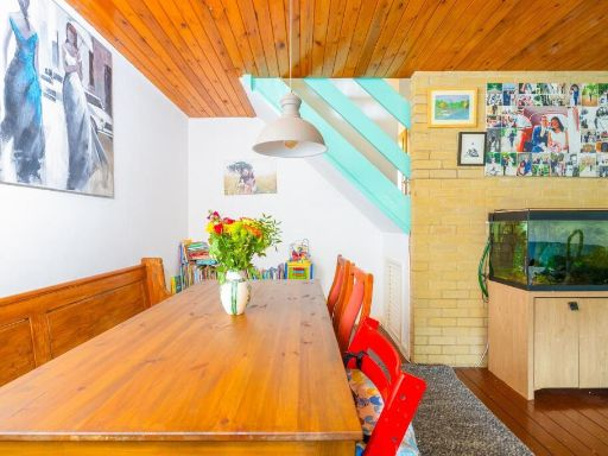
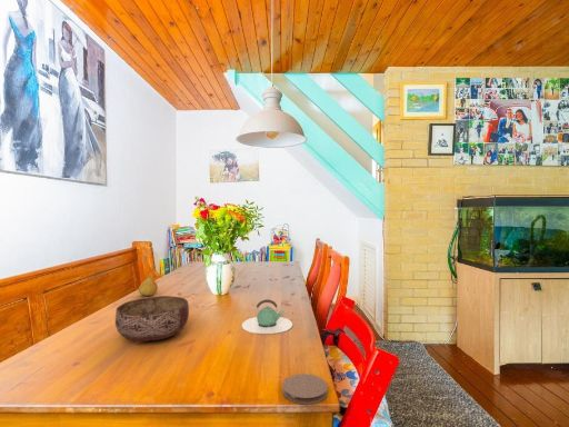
+ fruit (148, 285)
+ coaster (305, 388)
+ bowl (153, 319)
+ teapot (267, 311)
